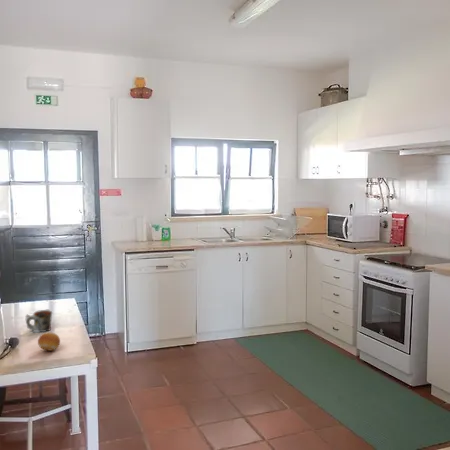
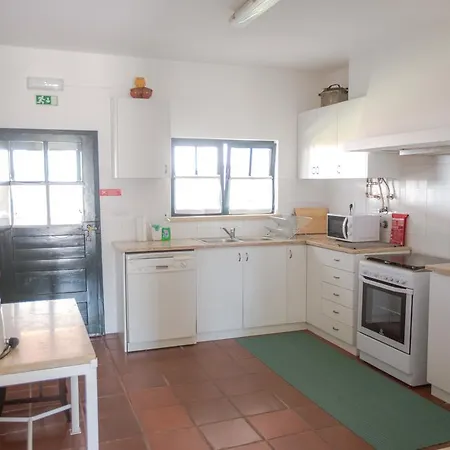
- fruit (49, 341)
- mug (39, 321)
